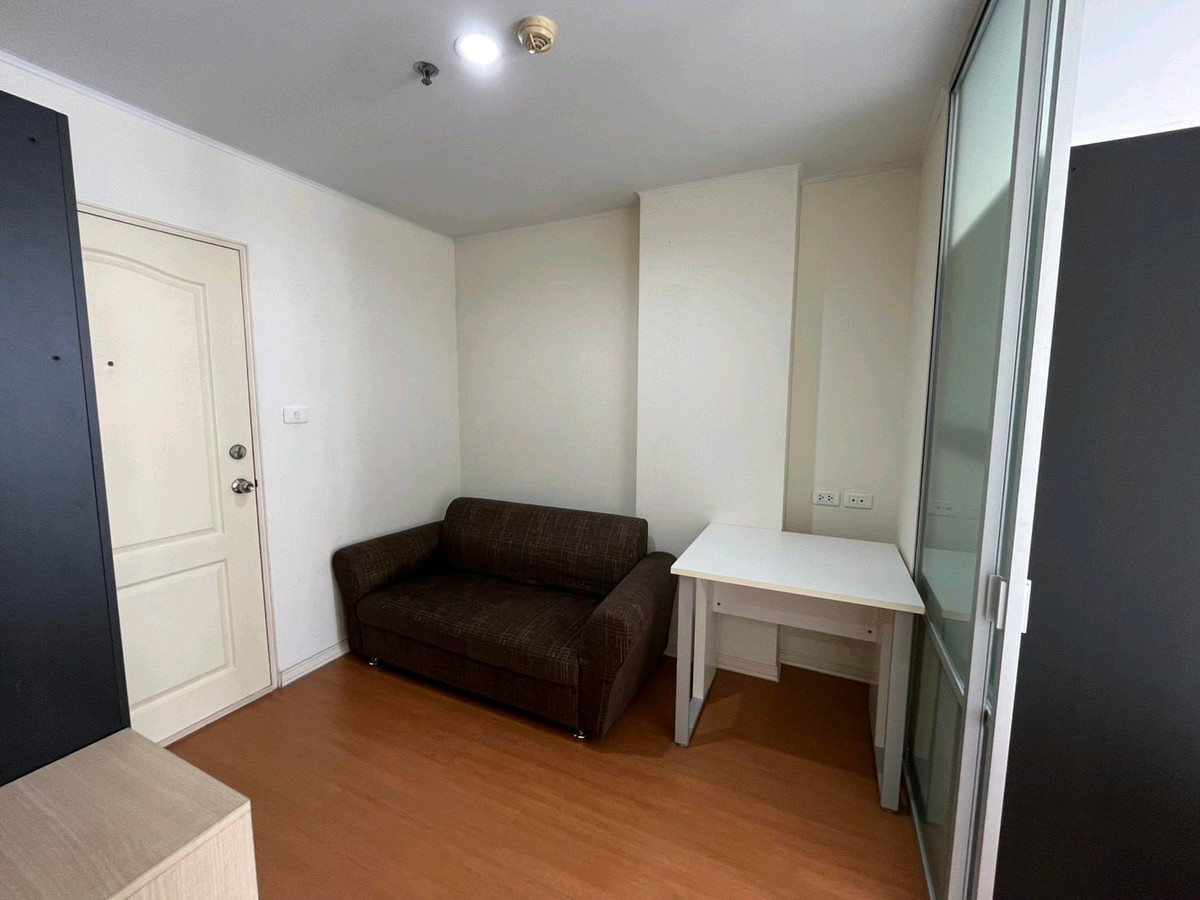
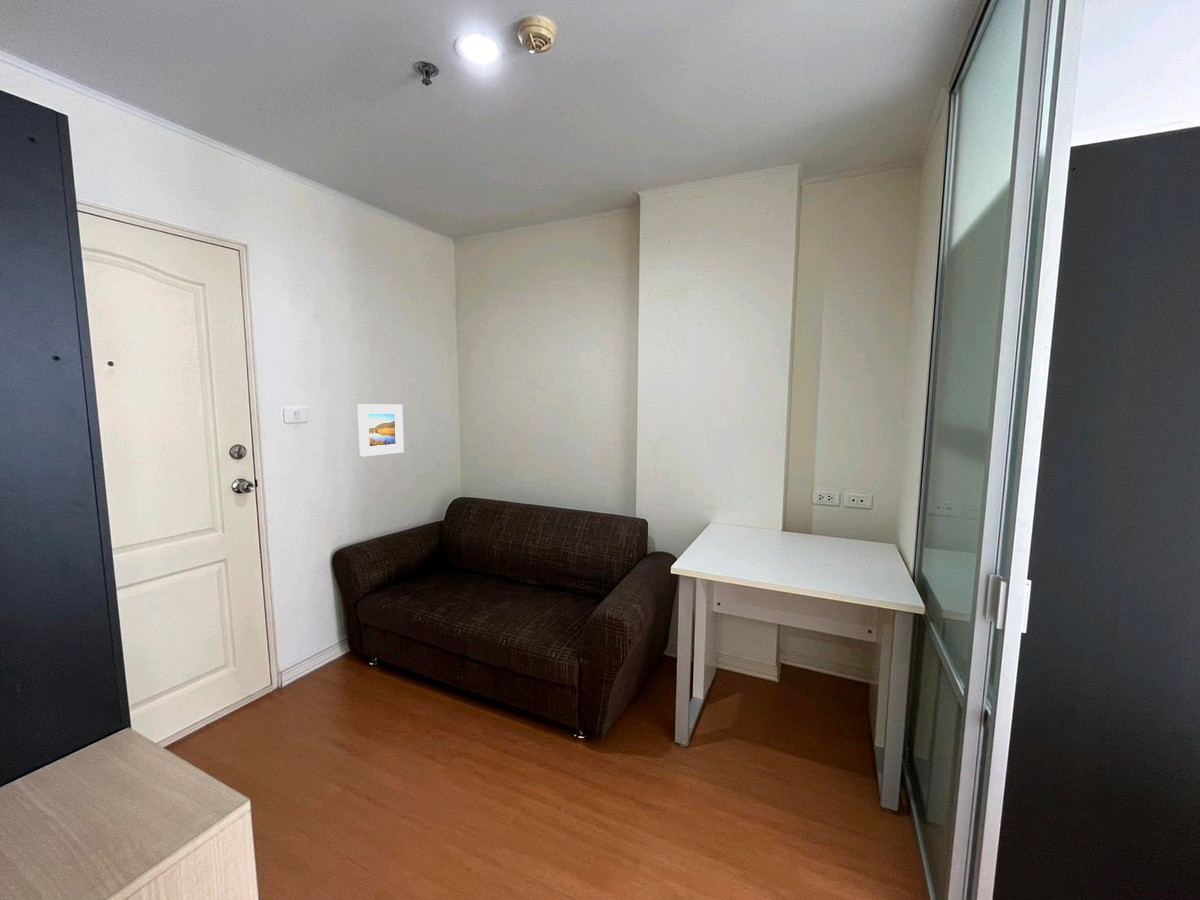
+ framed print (381, 429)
